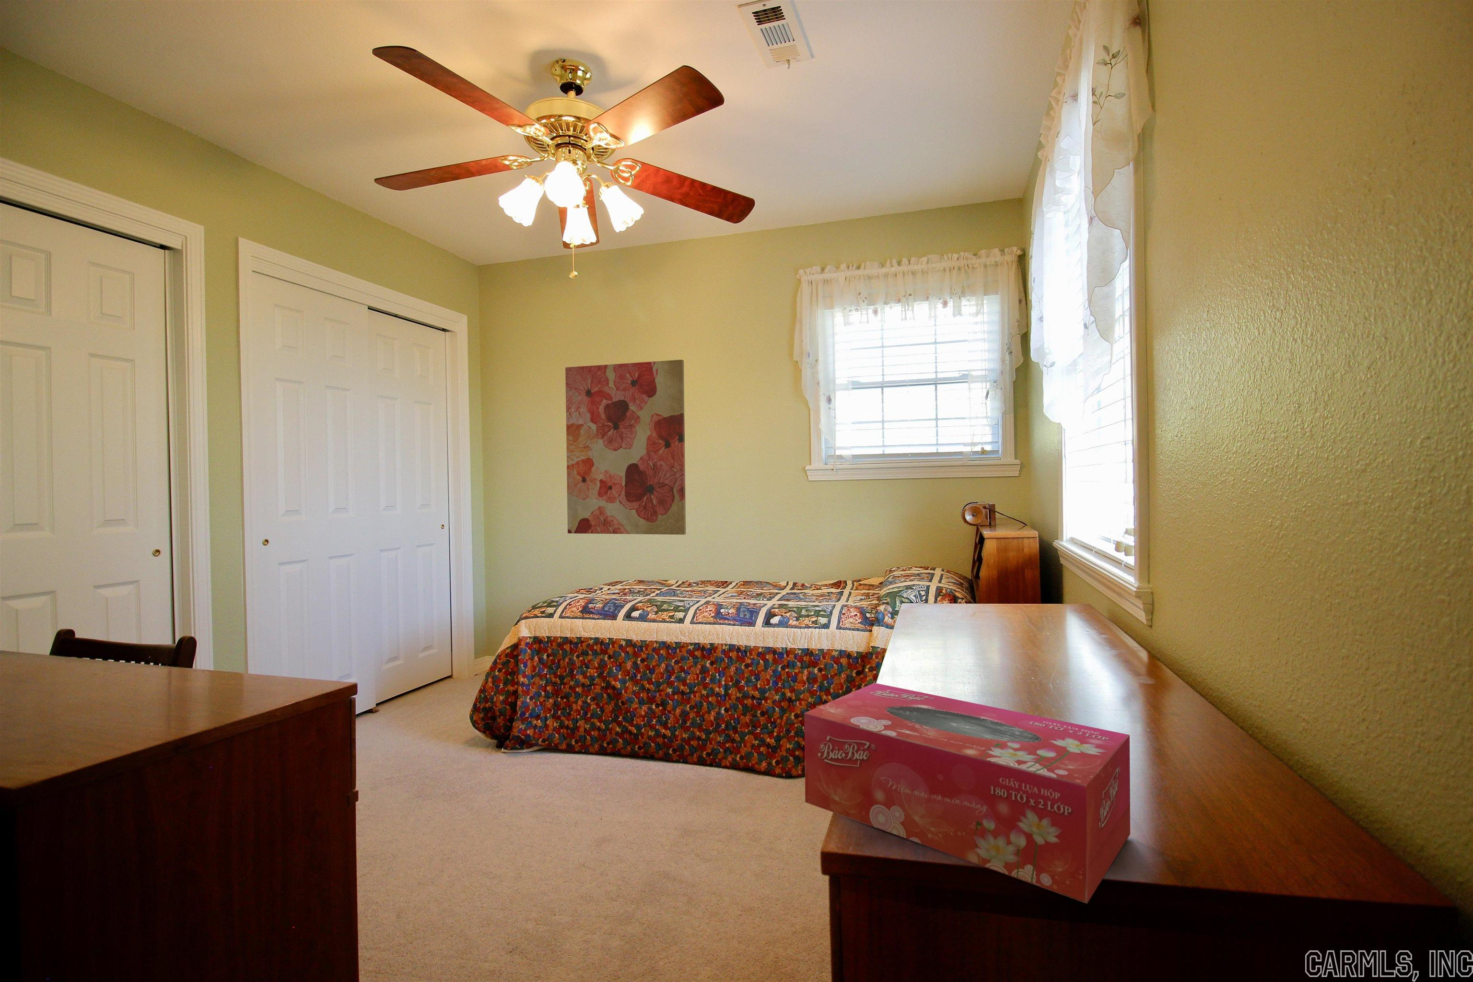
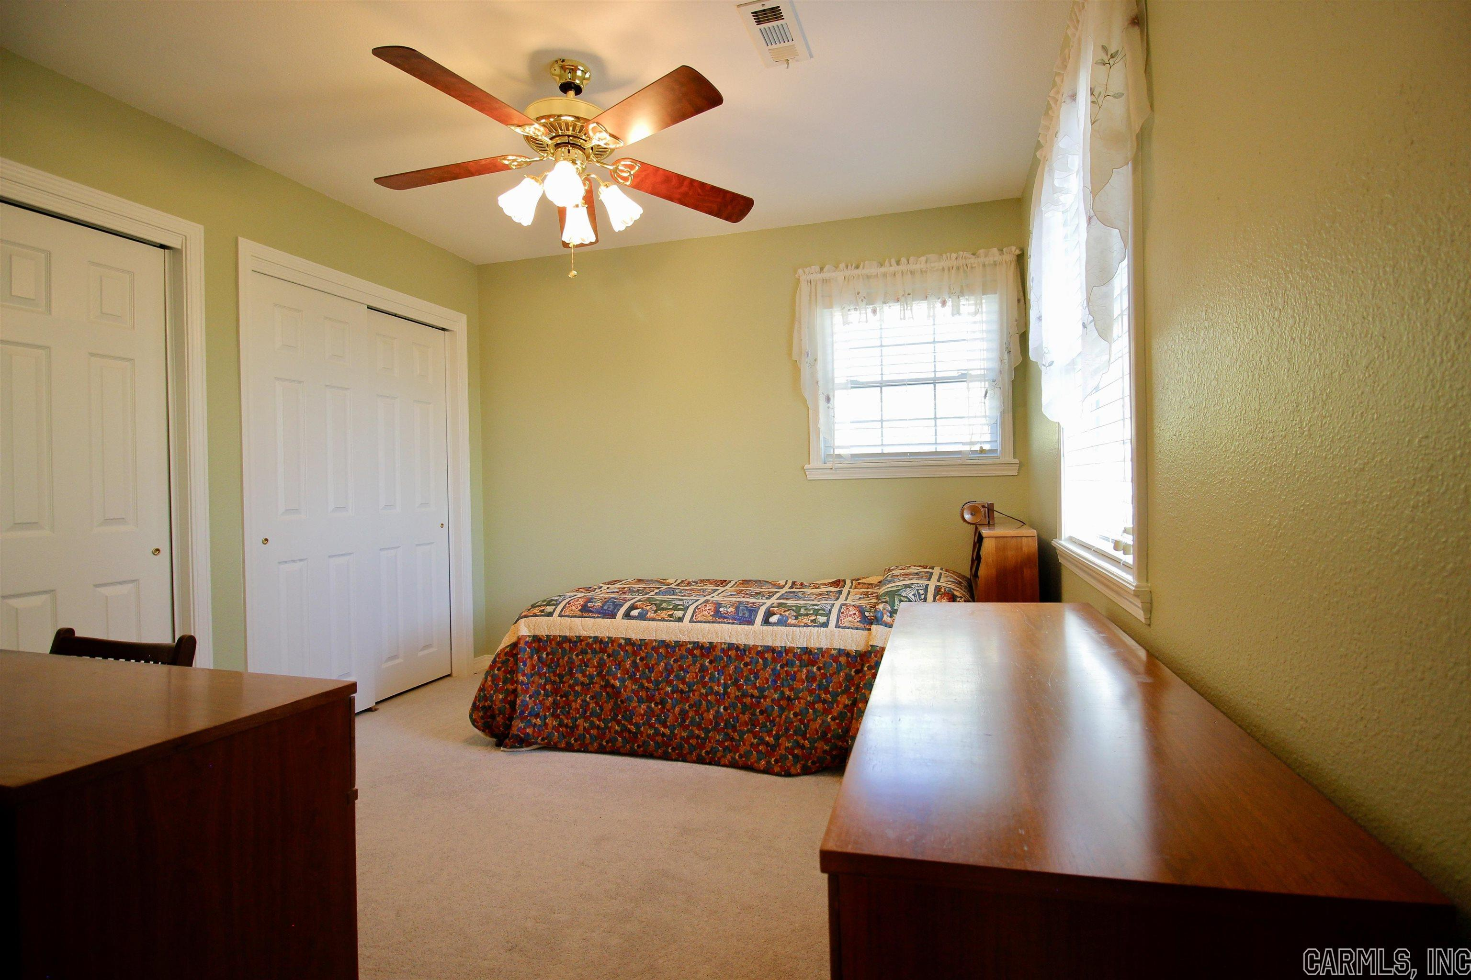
- tissue box (959, 770)
- wall art (625, 449)
